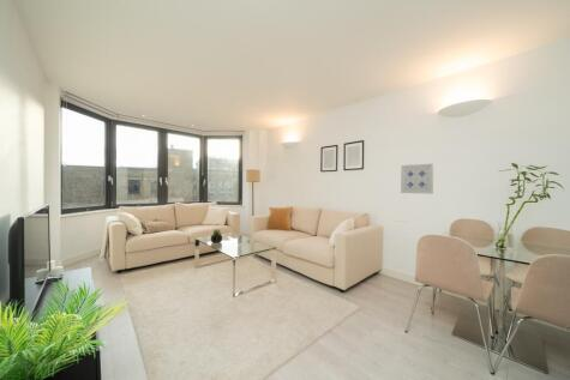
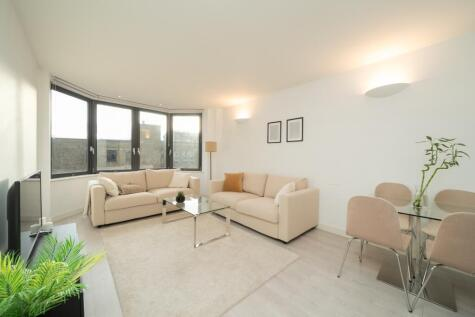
- wall art (416, 179)
